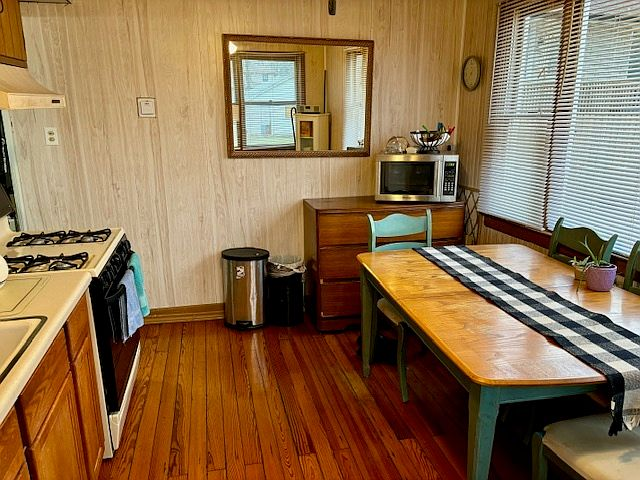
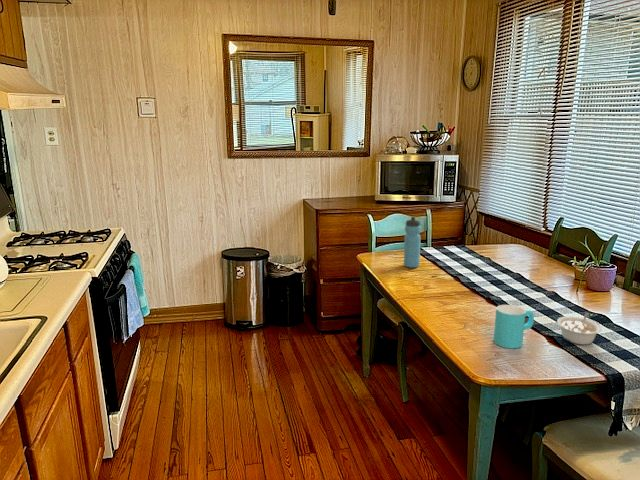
+ water bottle (412, 241)
+ legume (577, 329)
+ cup (515, 326)
